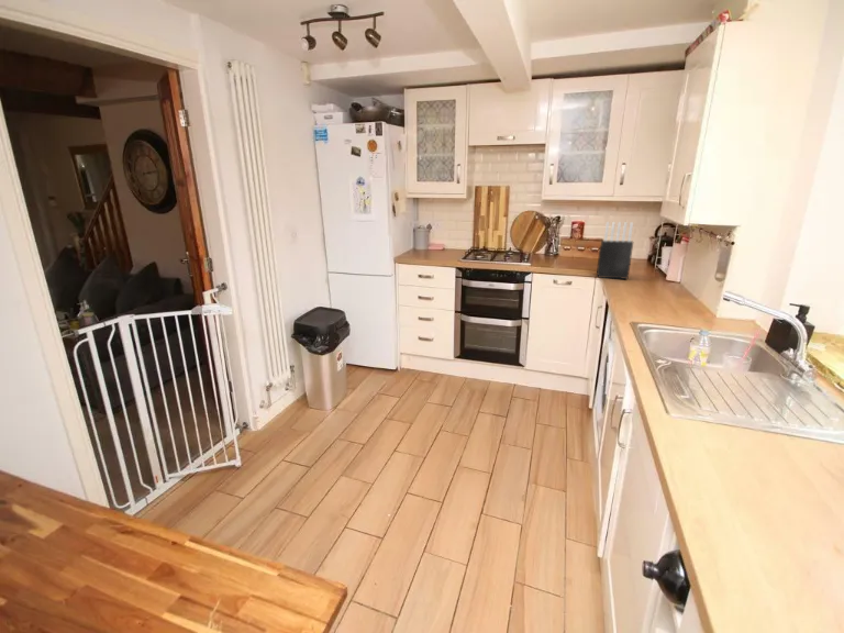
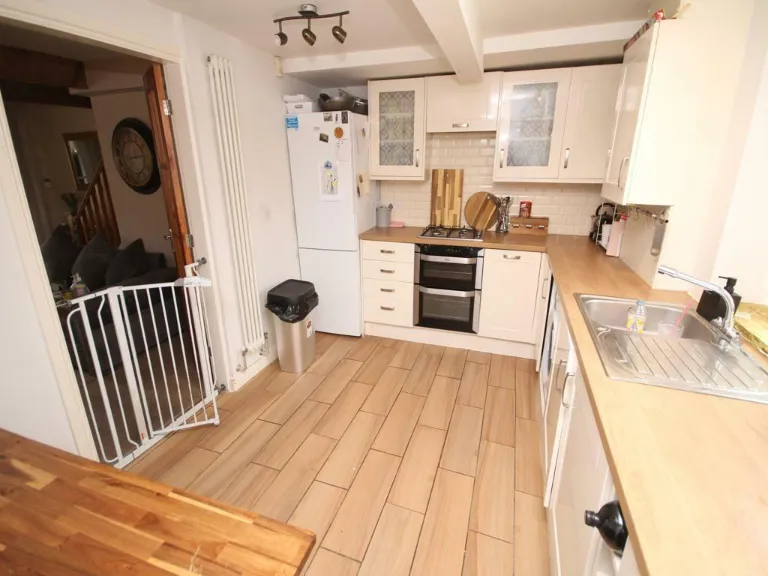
- knife block (614, 249)
